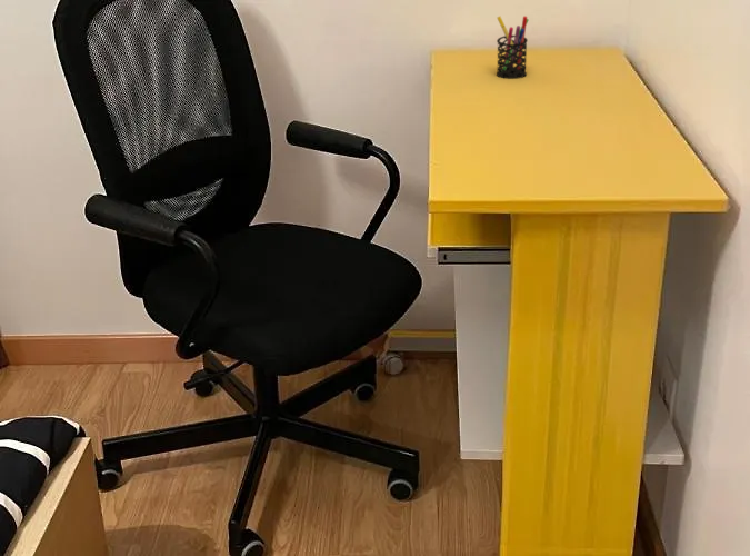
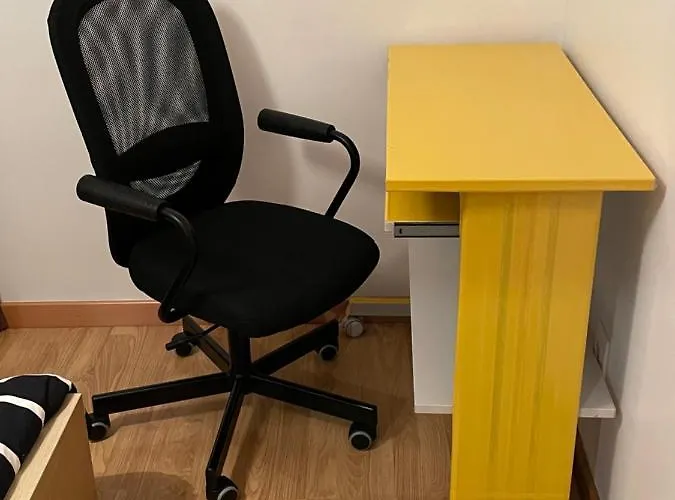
- pen holder (516, 43)
